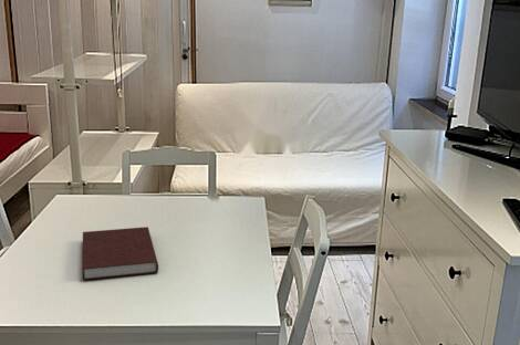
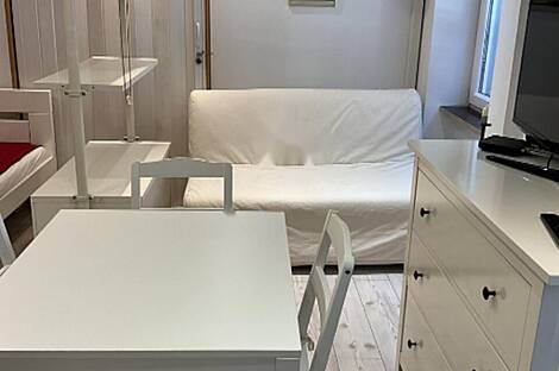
- notebook (118, 251)
